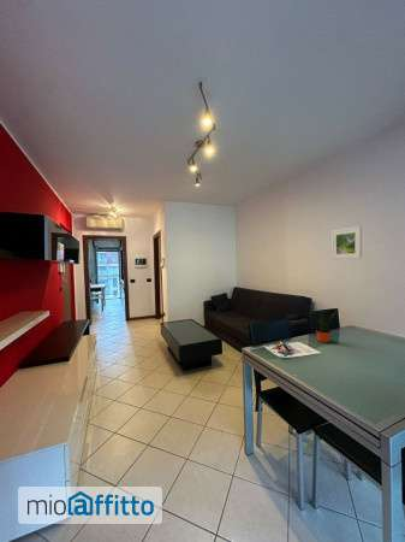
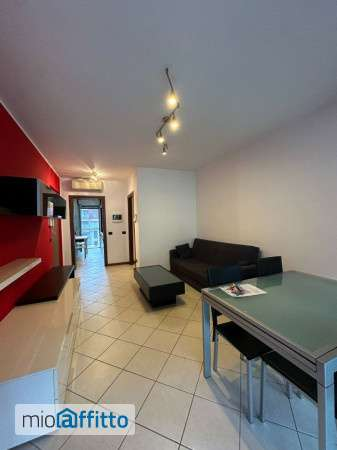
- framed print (345, 243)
- potted plant (326, 325)
